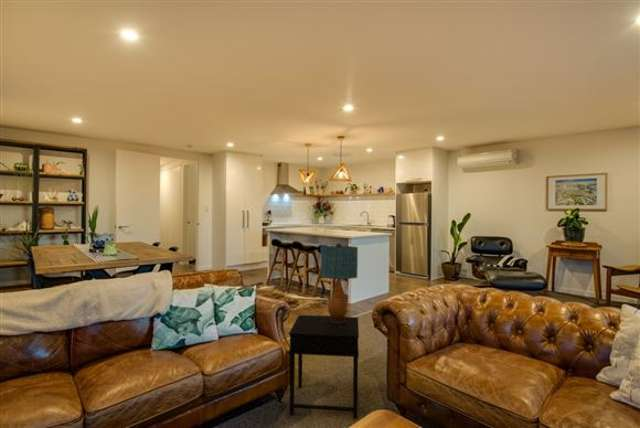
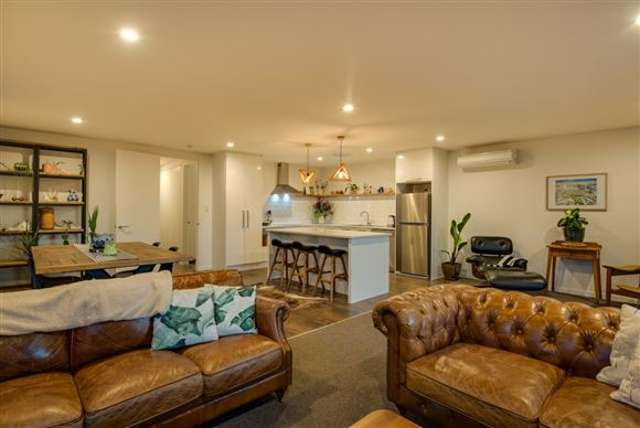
- table lamp (338, 281)
- side table (325, 355)
